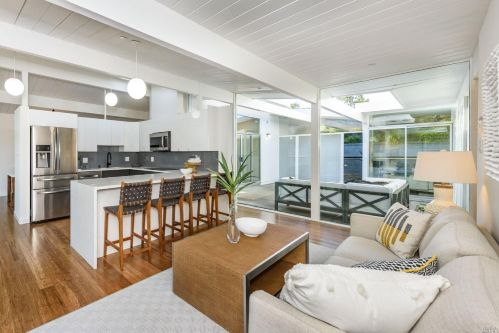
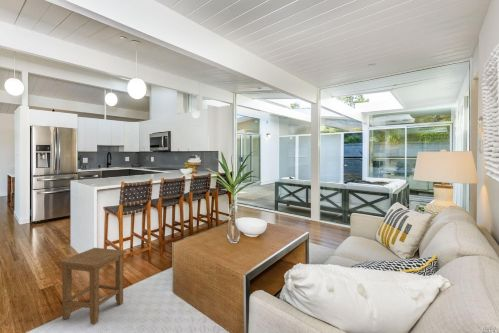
+ stool (94, 282)
